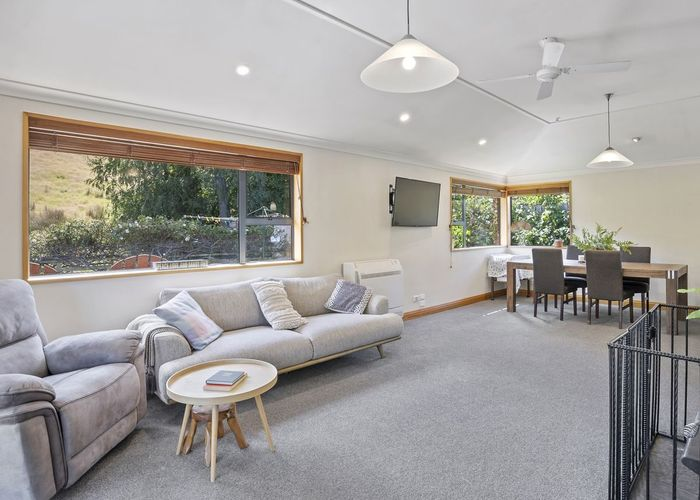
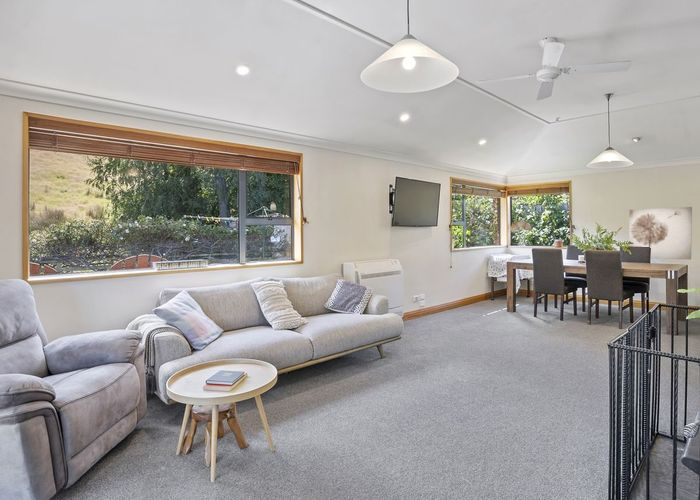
+ wall art (659, 233)
